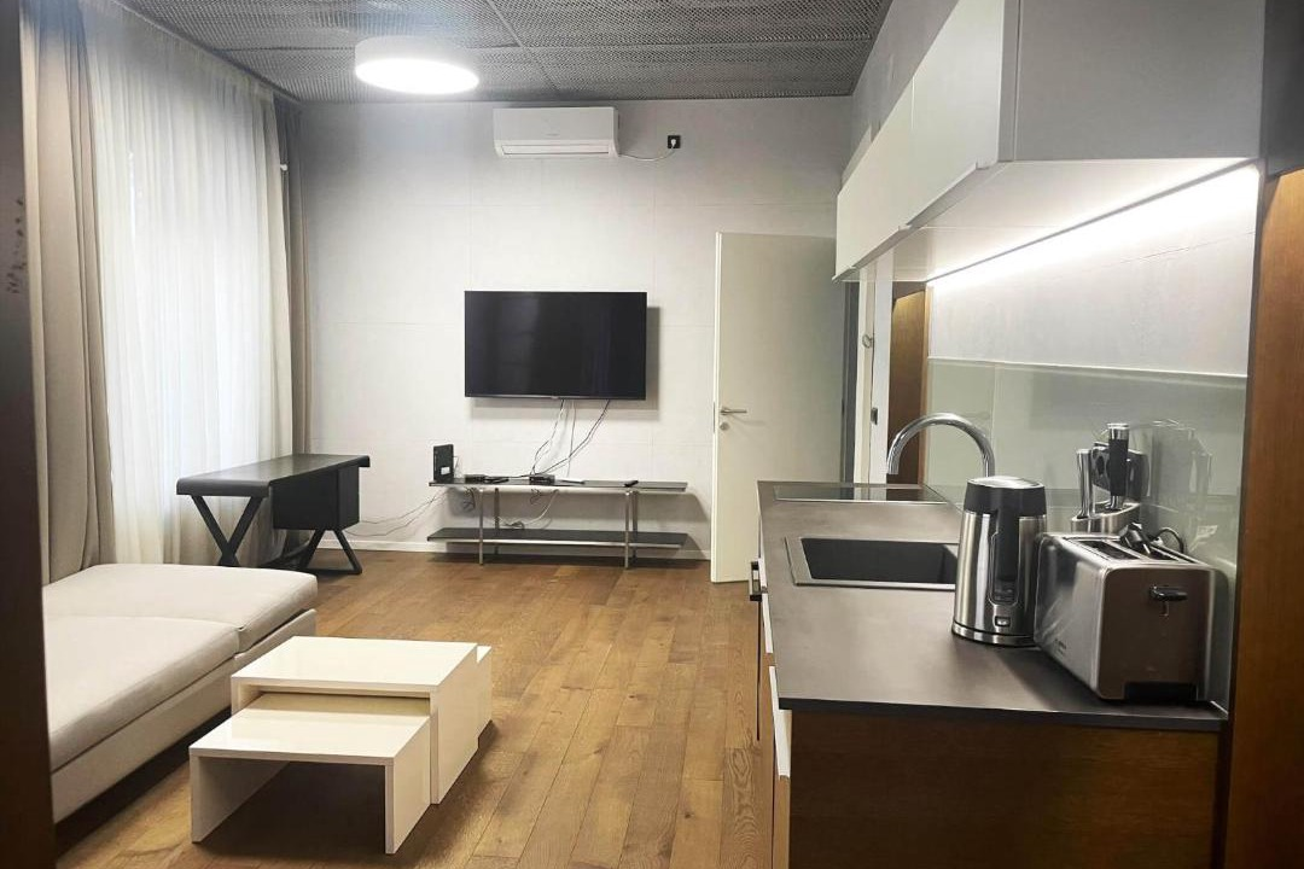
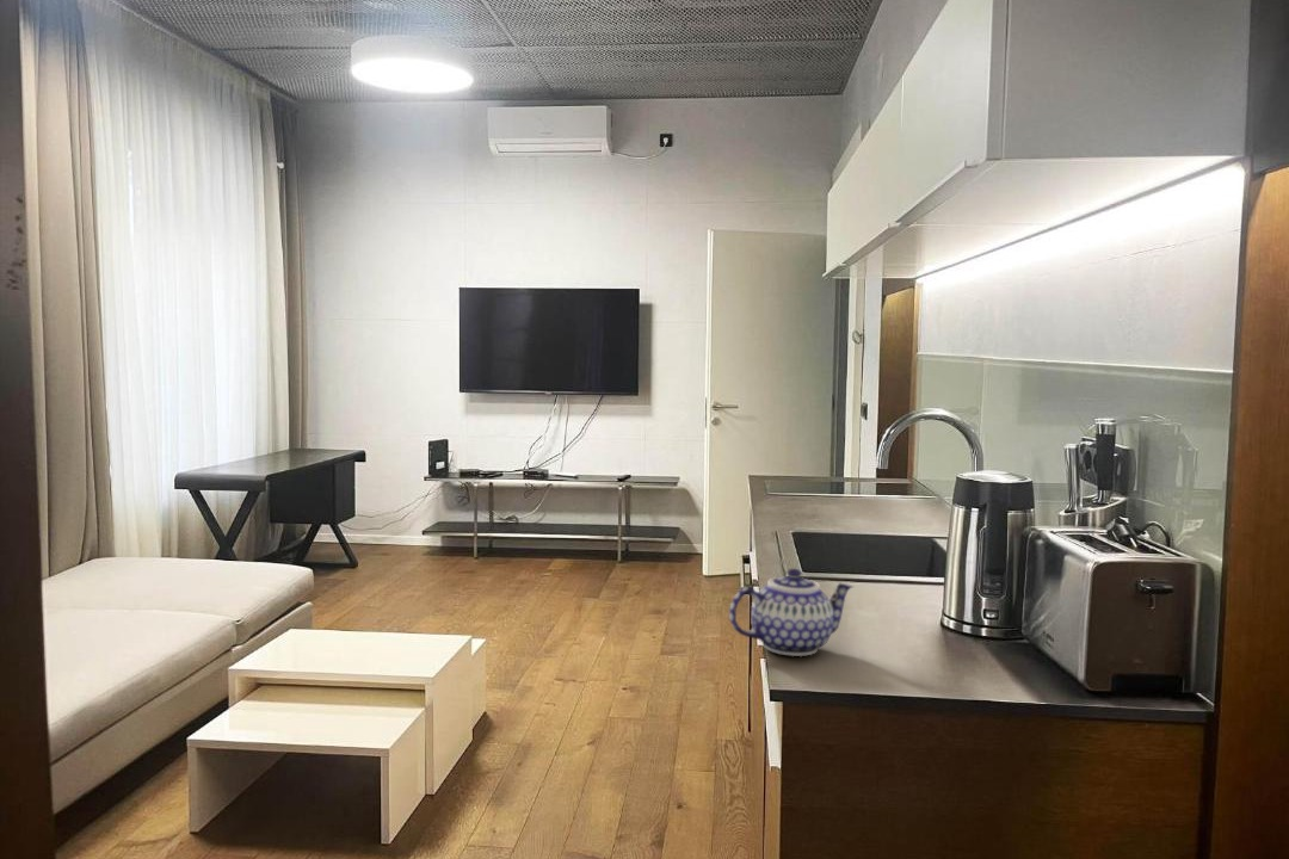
+ teapot (792, 608)
